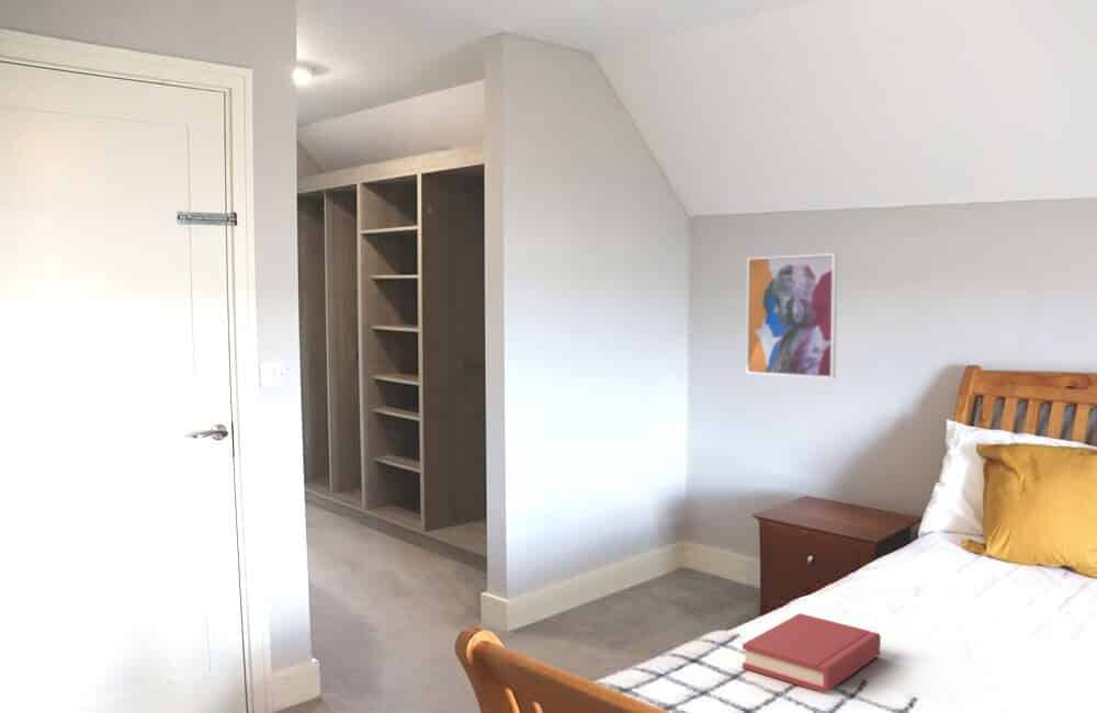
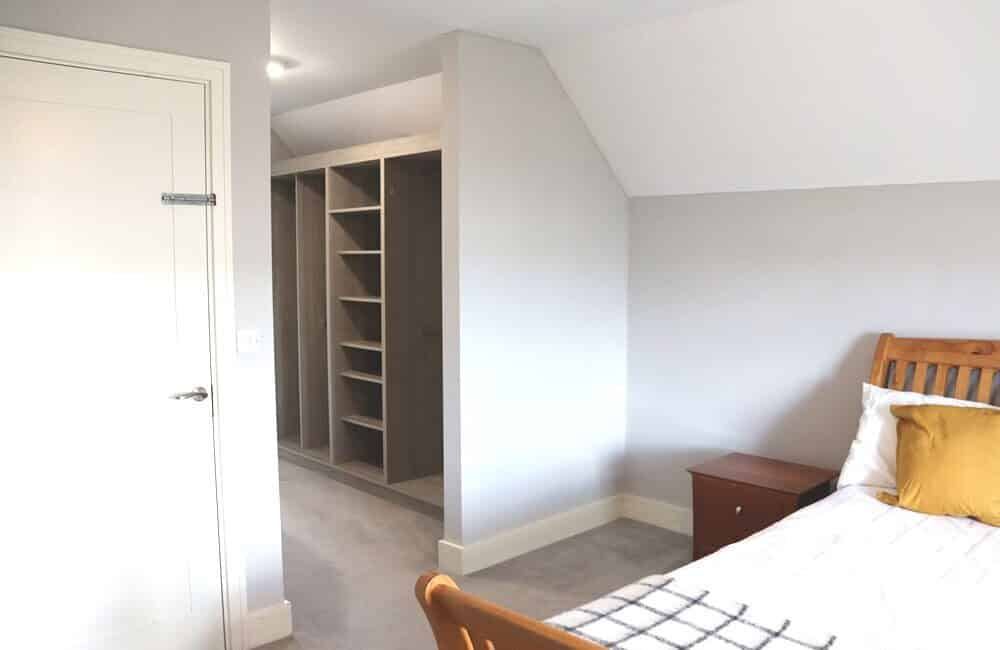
- wall art (790, 316)
- hardback book (812, 649)
